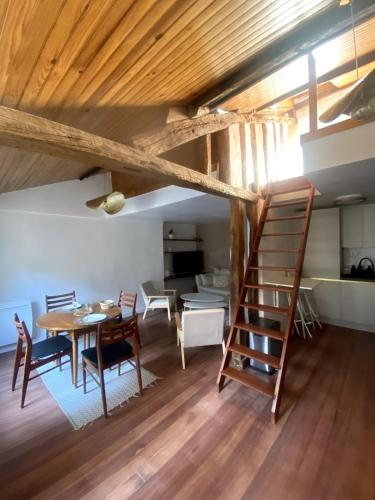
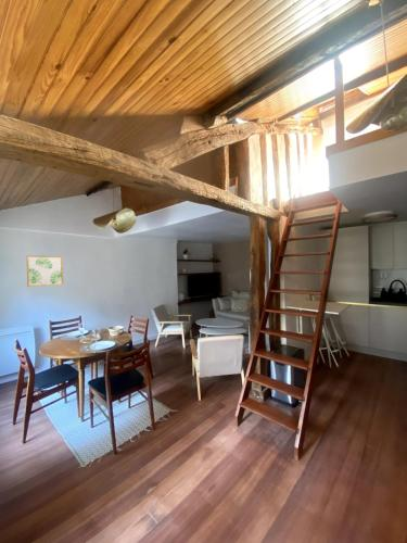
+ wall art (46, 270)
